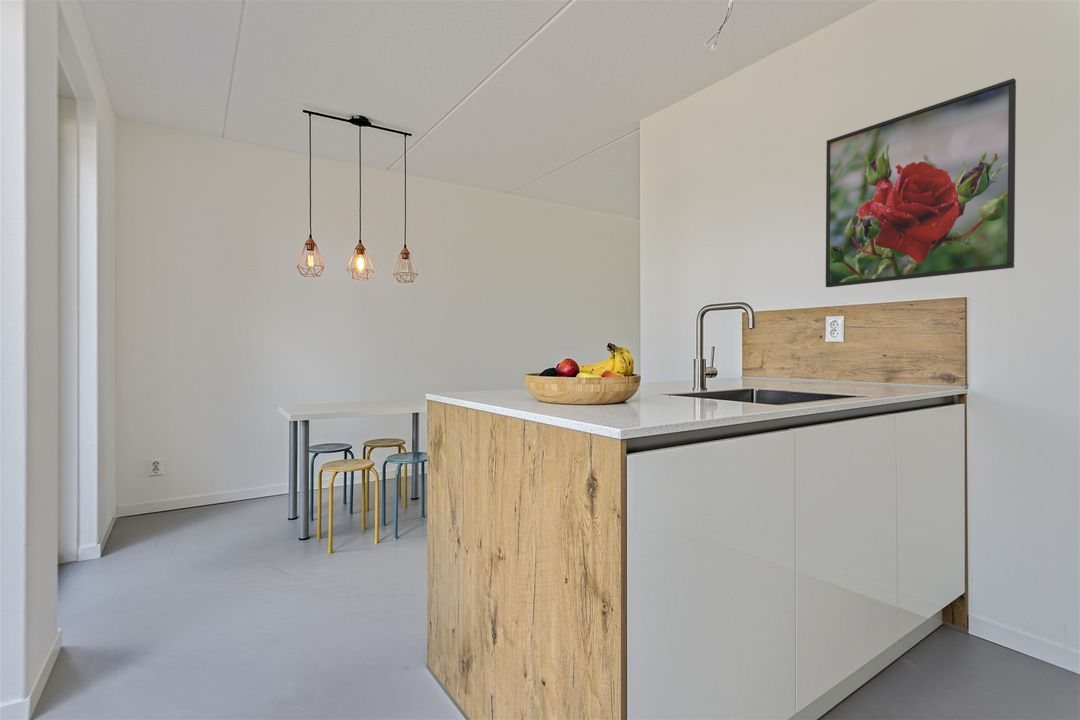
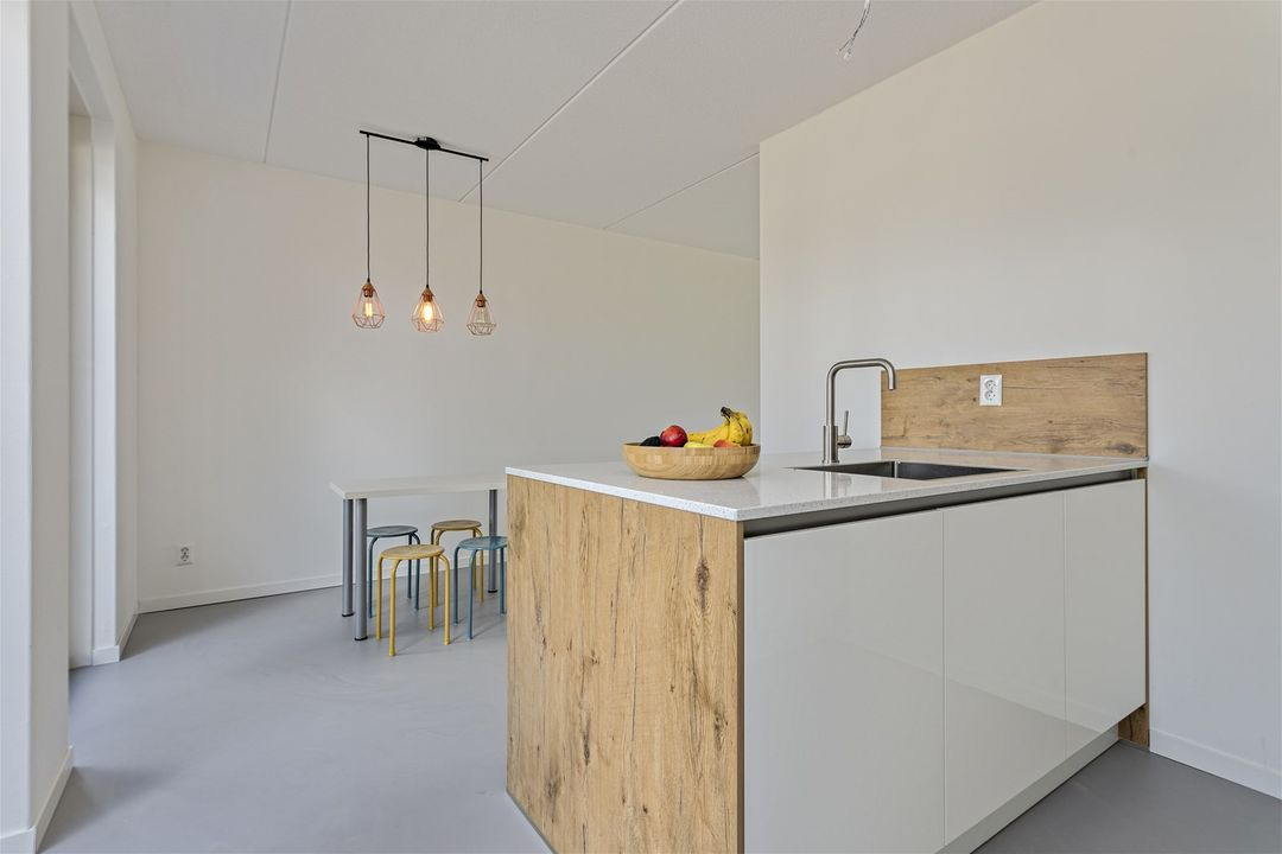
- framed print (908, 196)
